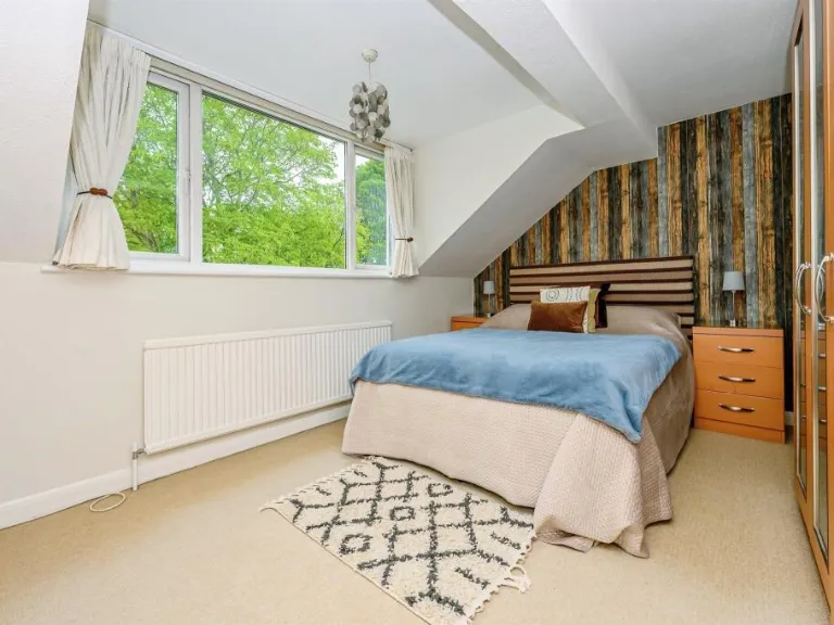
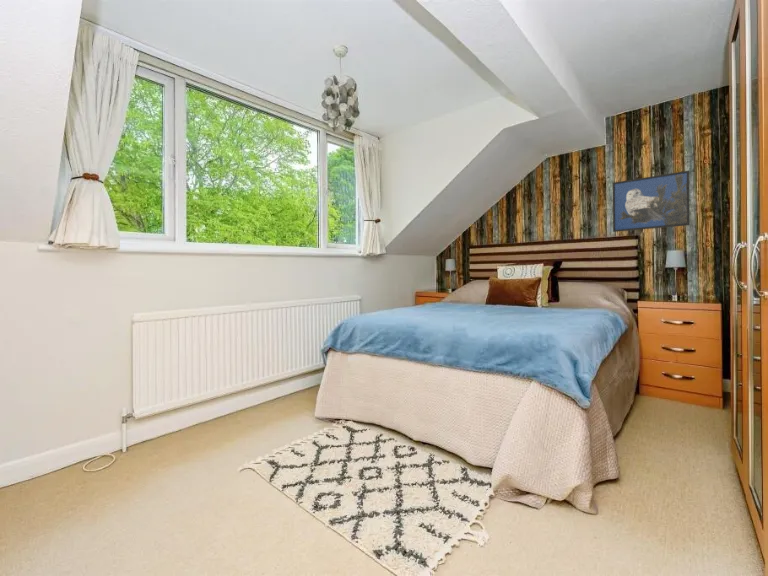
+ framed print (649, 202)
